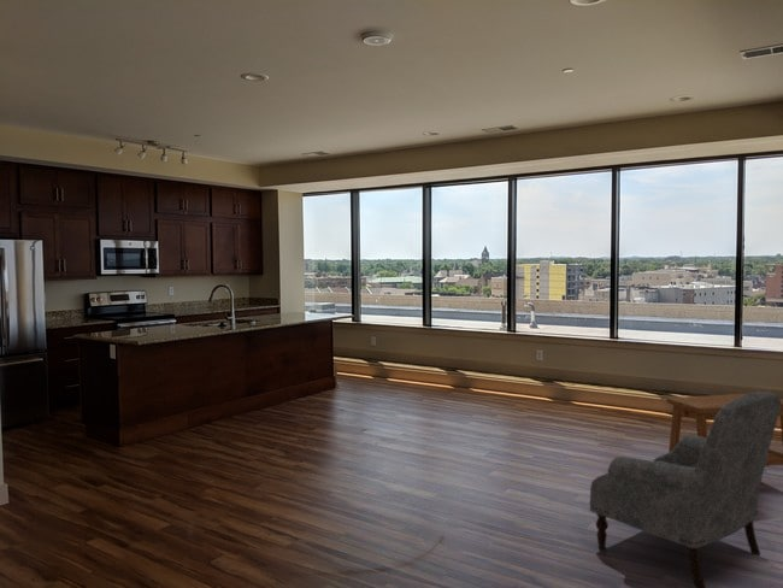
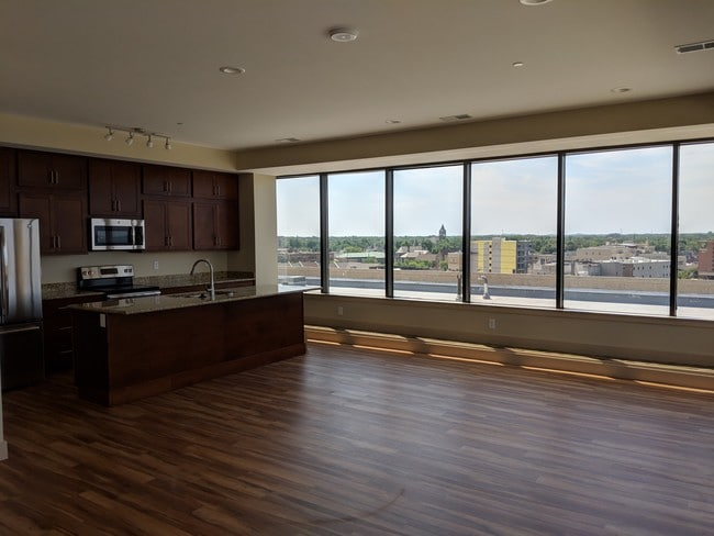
- side table (706, 436)
- armchair (688, 469)
